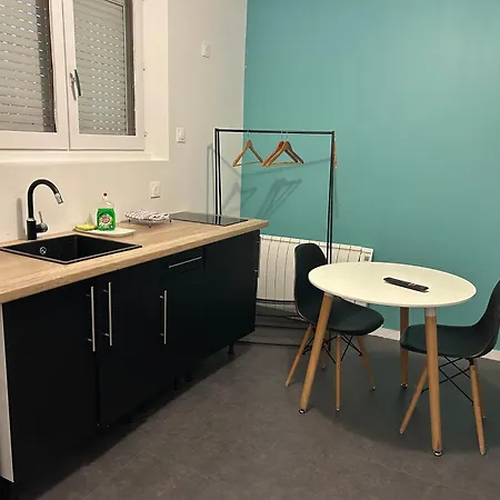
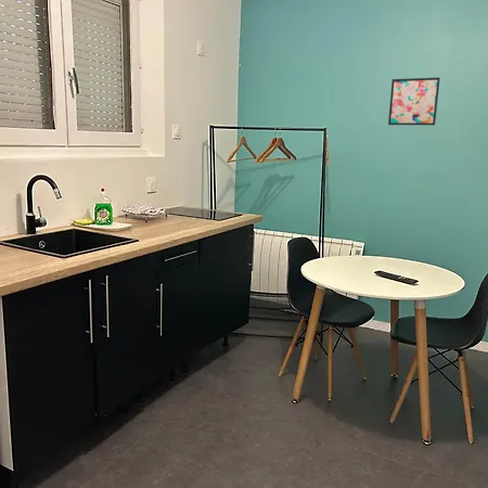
+ wall art (413, 102)
